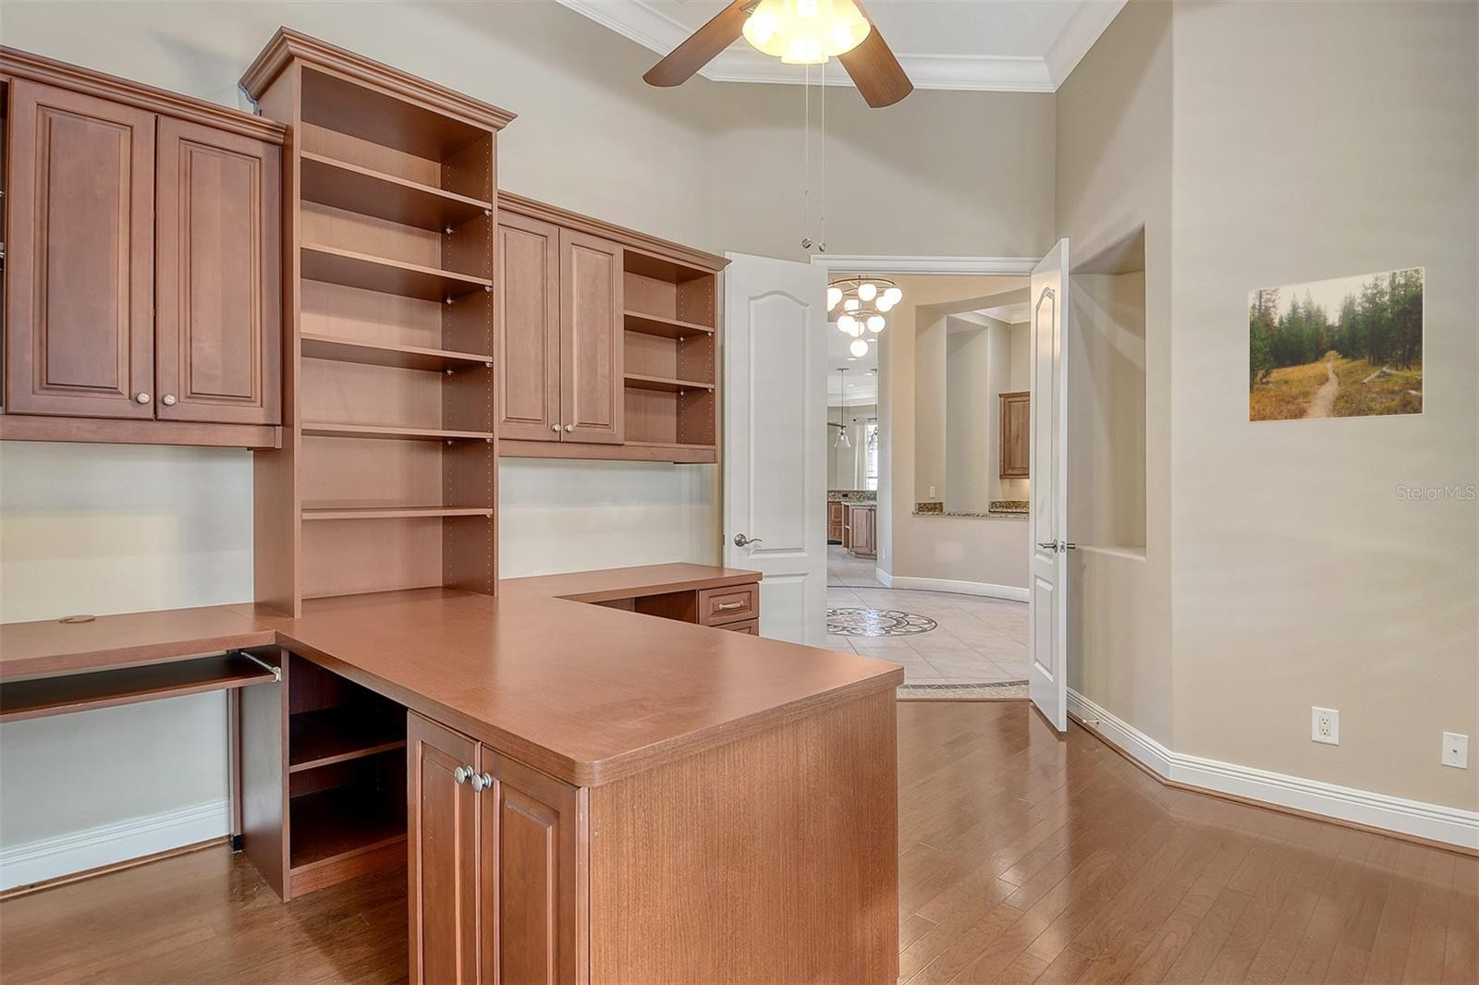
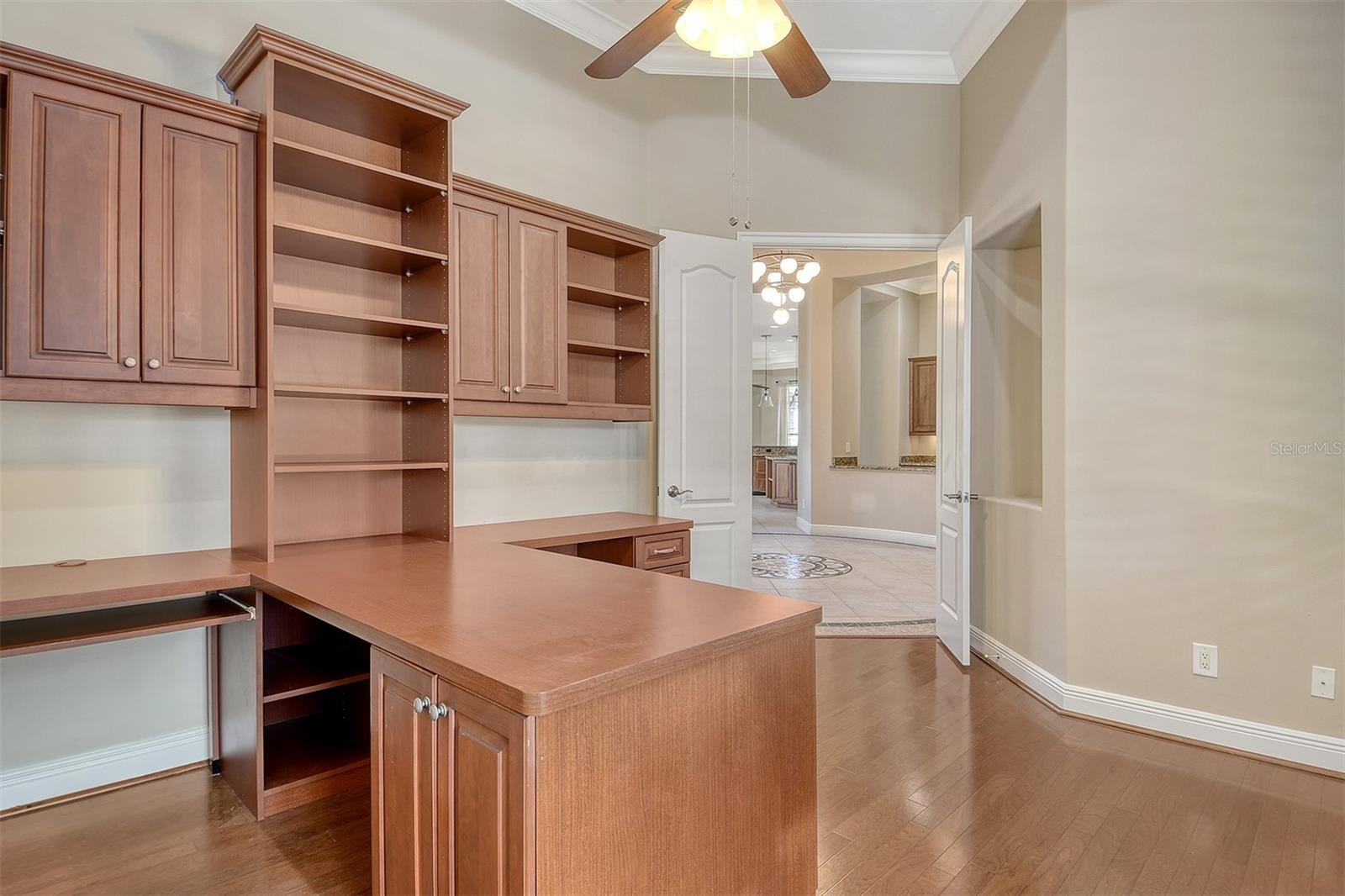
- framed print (1331, 350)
